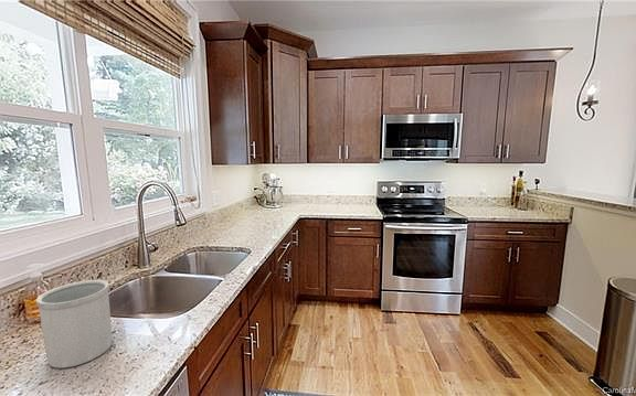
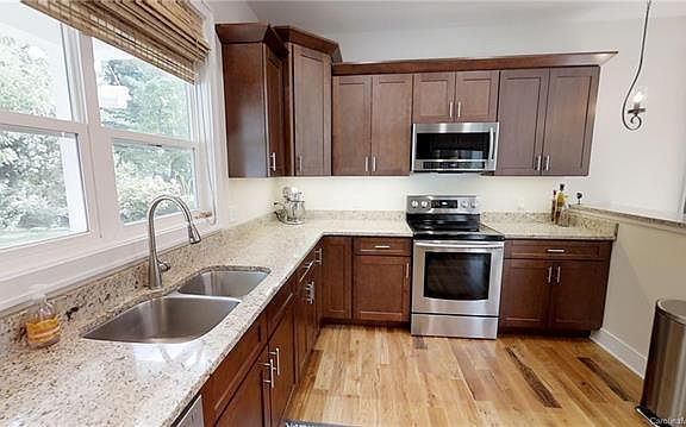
- utensil holder (77, 321)
